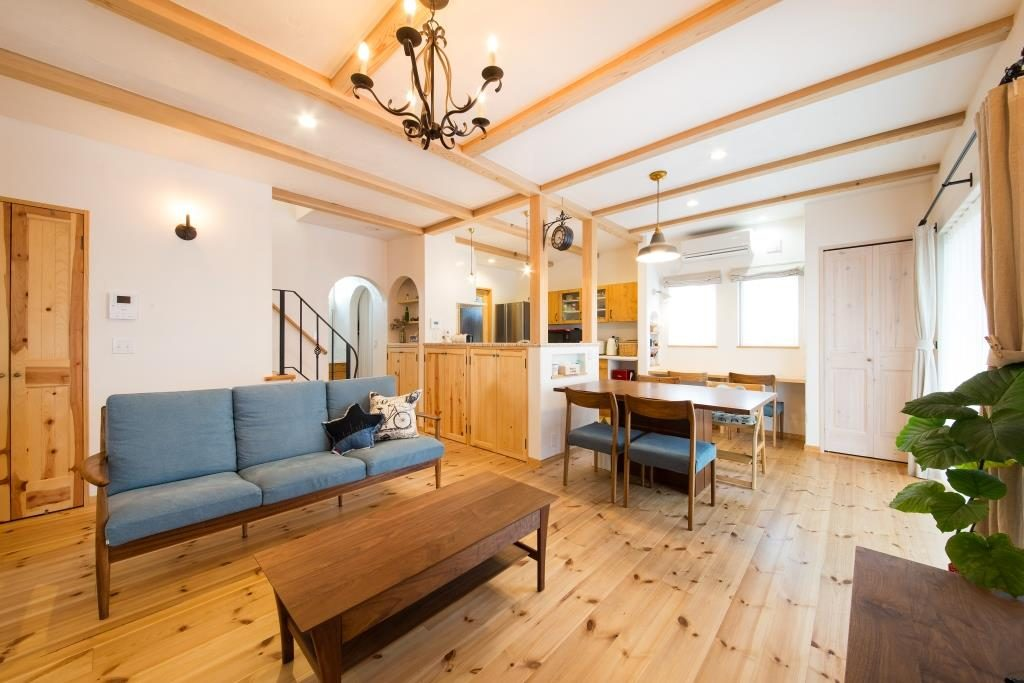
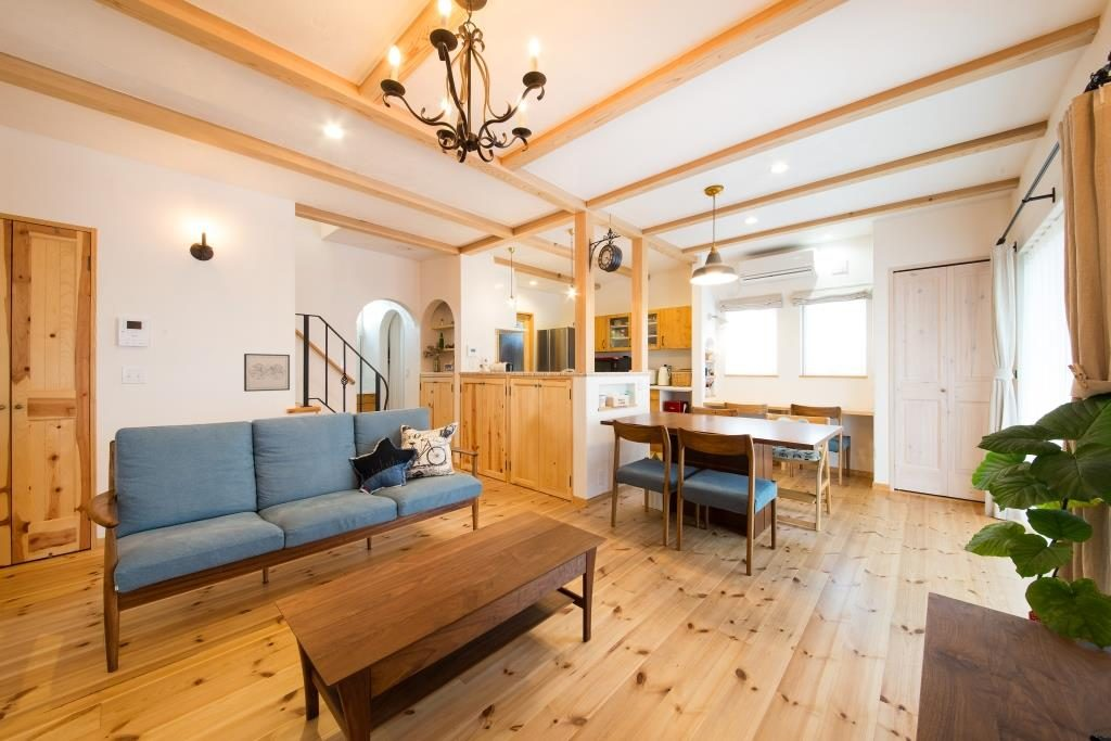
+ wall art (267, 372)
